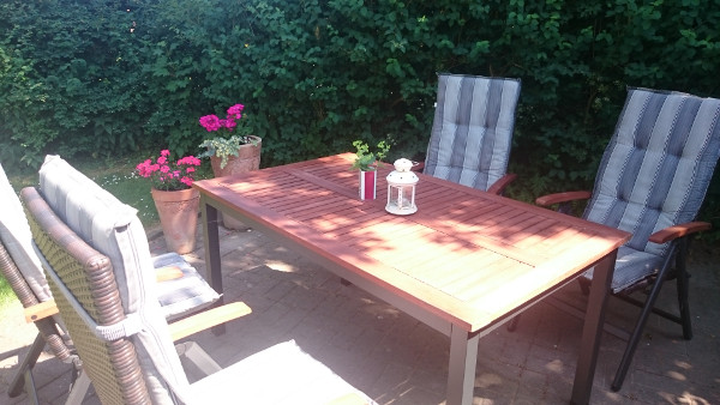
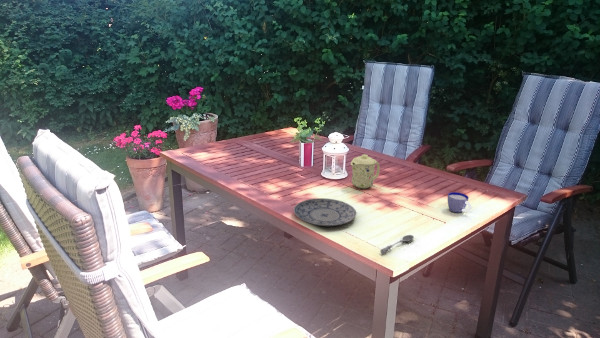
+ mug (364, 170)
+ plate (324, 213)
+ soupspoon (397, 242)
+ cup (459, 204)
